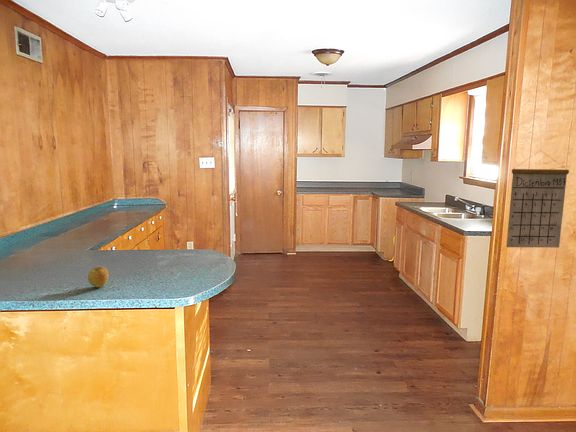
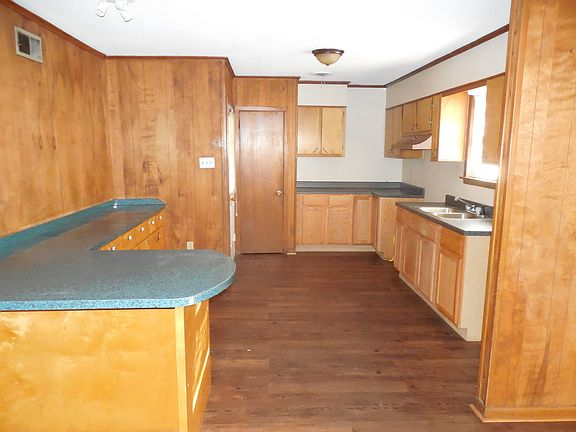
- calendar (537, 199)
- apple (98, 277)
